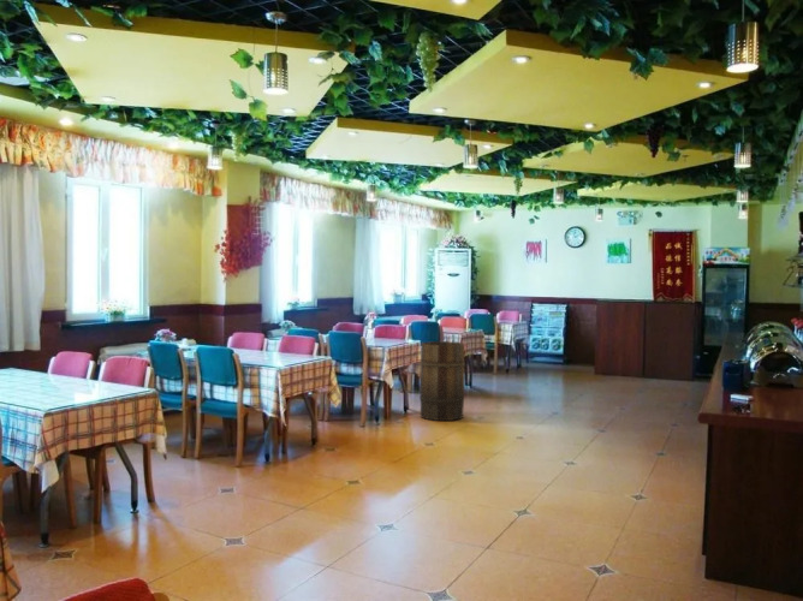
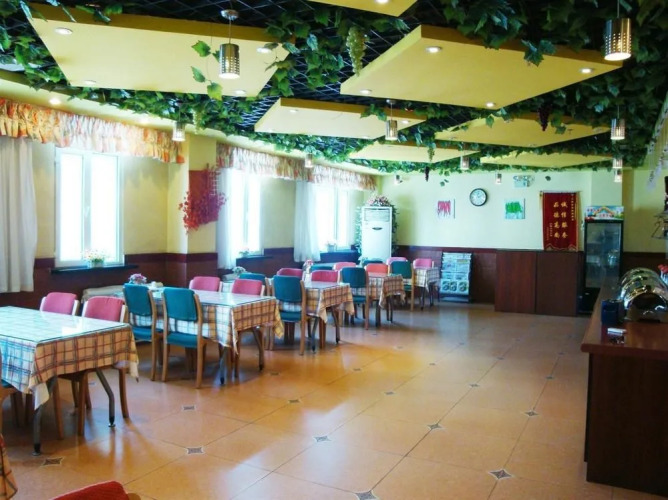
- wooden barrel (441, 380)
